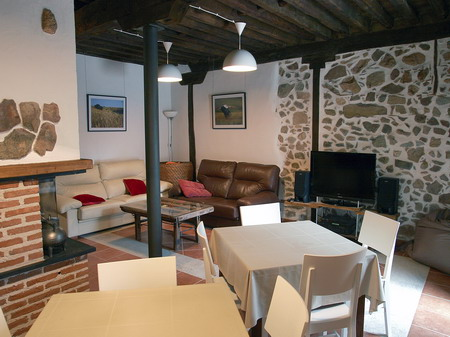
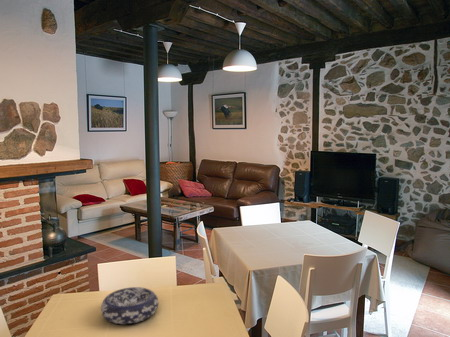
+ decorative bowl (130, 304)
